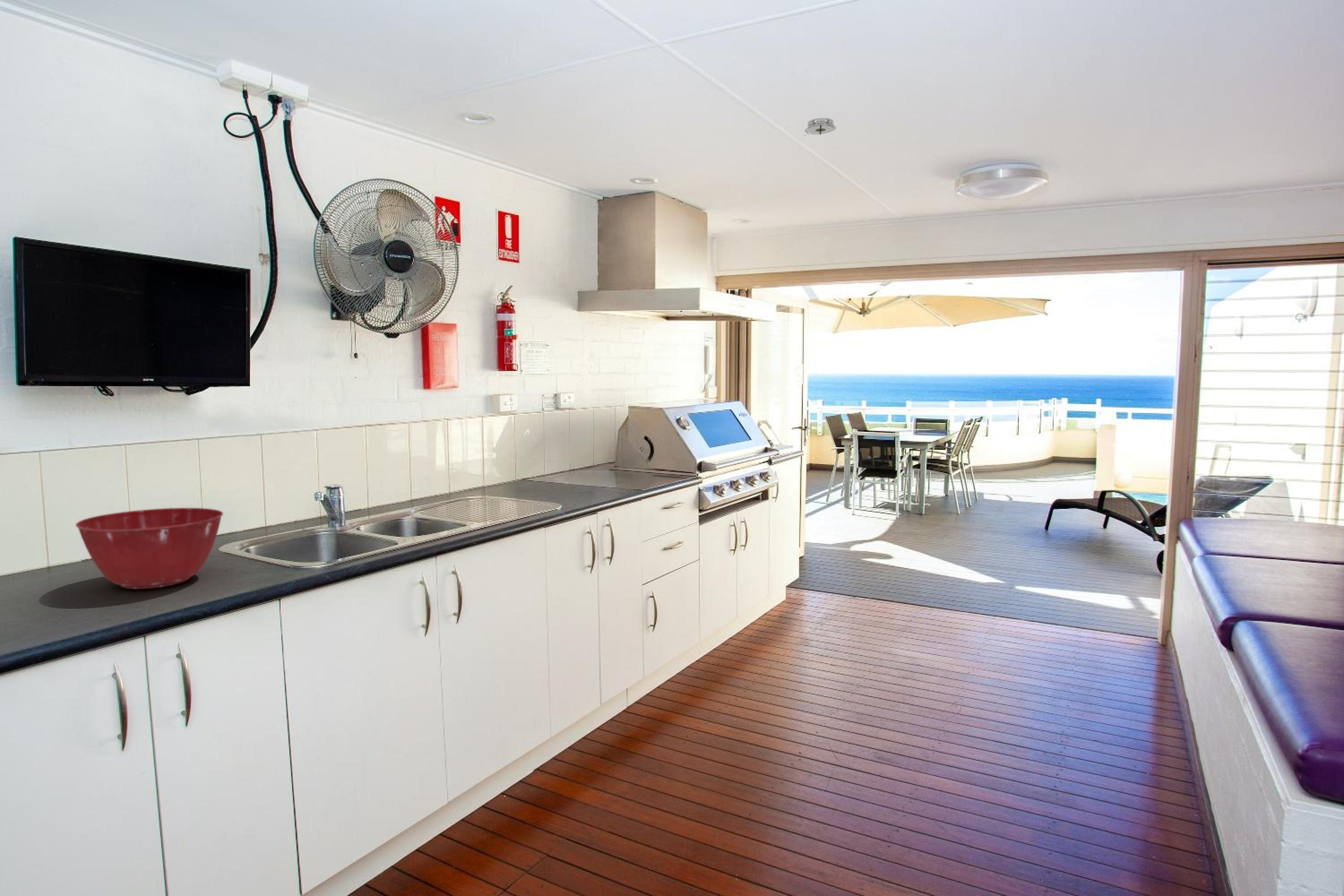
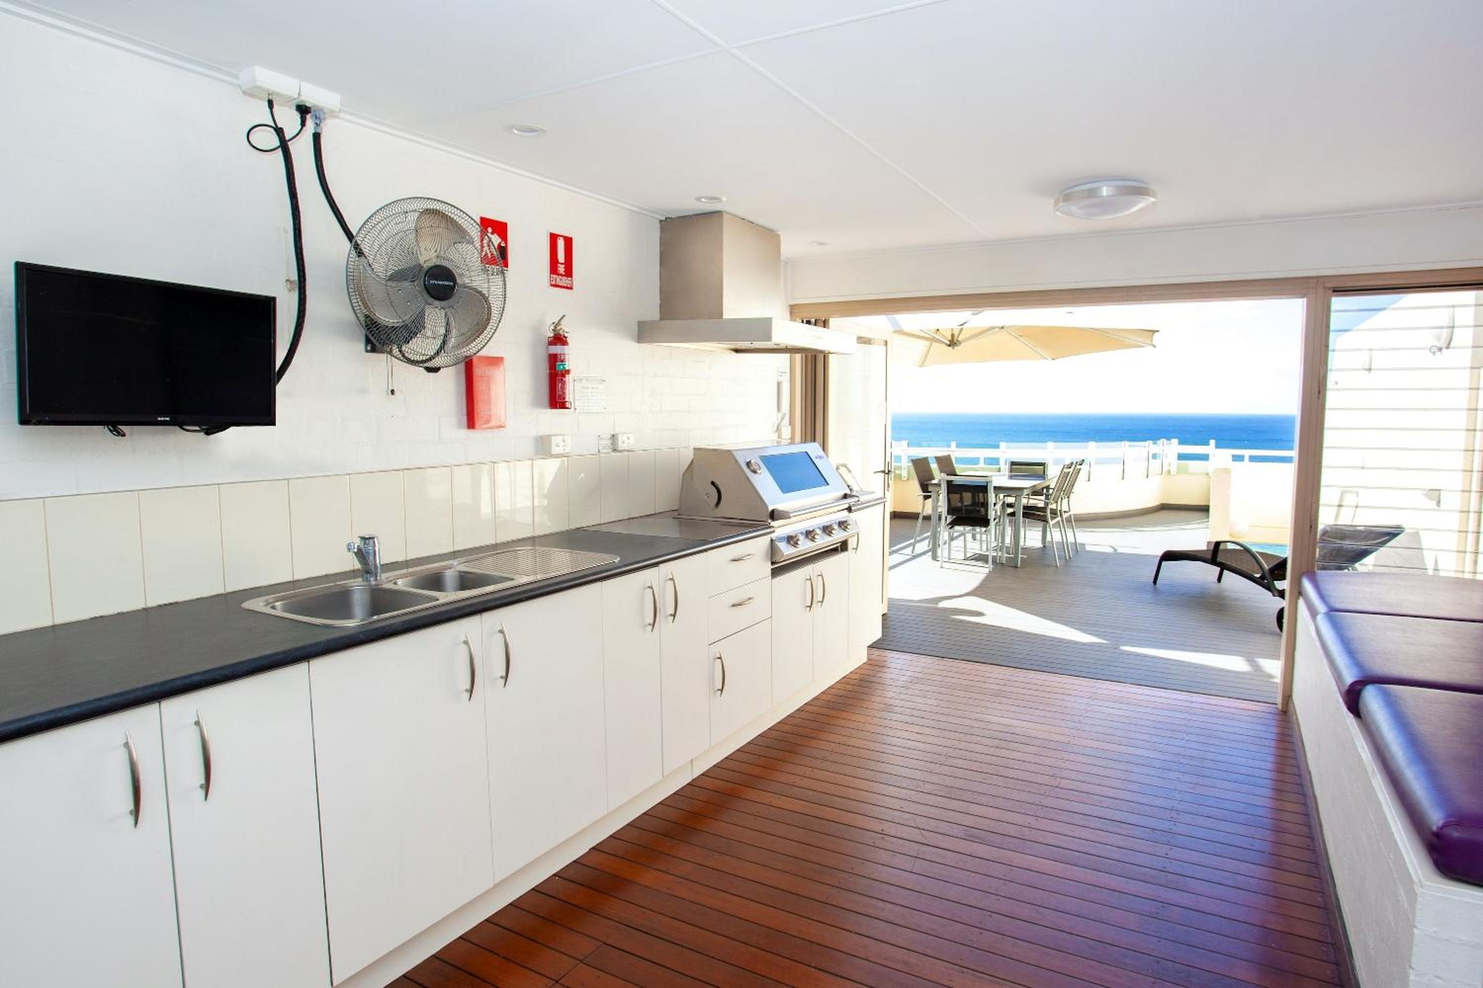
- mixing bowl (155, 549)
- smoke detector (819, 126)
